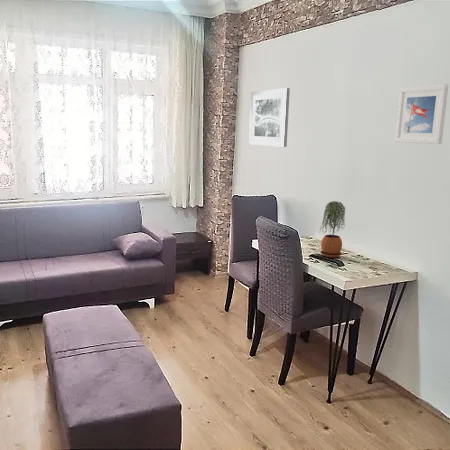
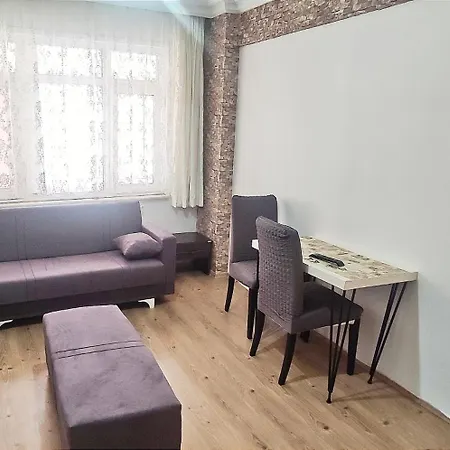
- potted plant (331, 228)
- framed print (420, 114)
- wall art (267, 118)
